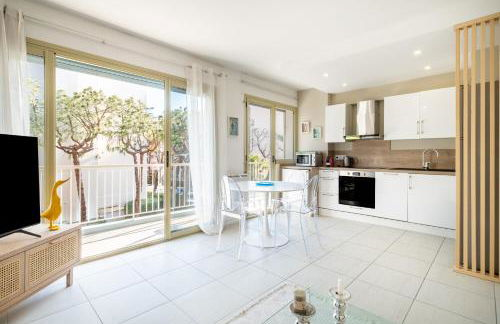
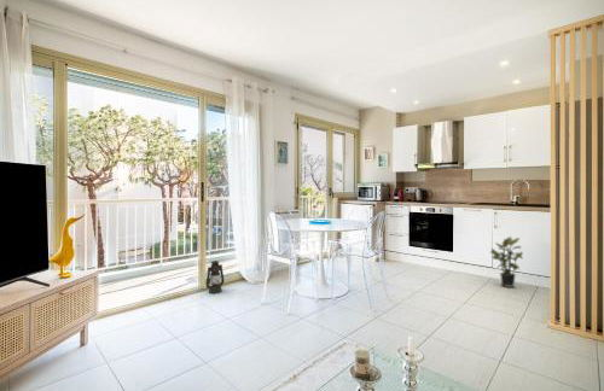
+ lantern (214, 275)
+ potted plant (506, 261)
